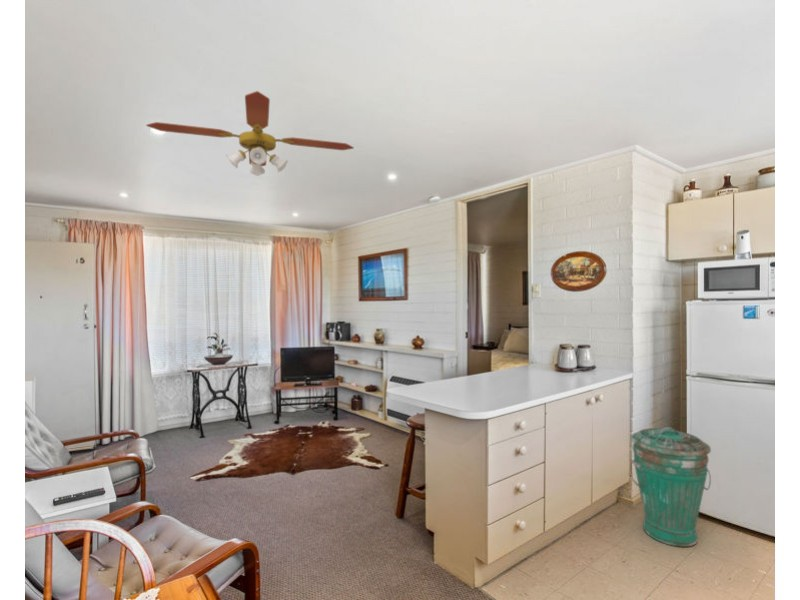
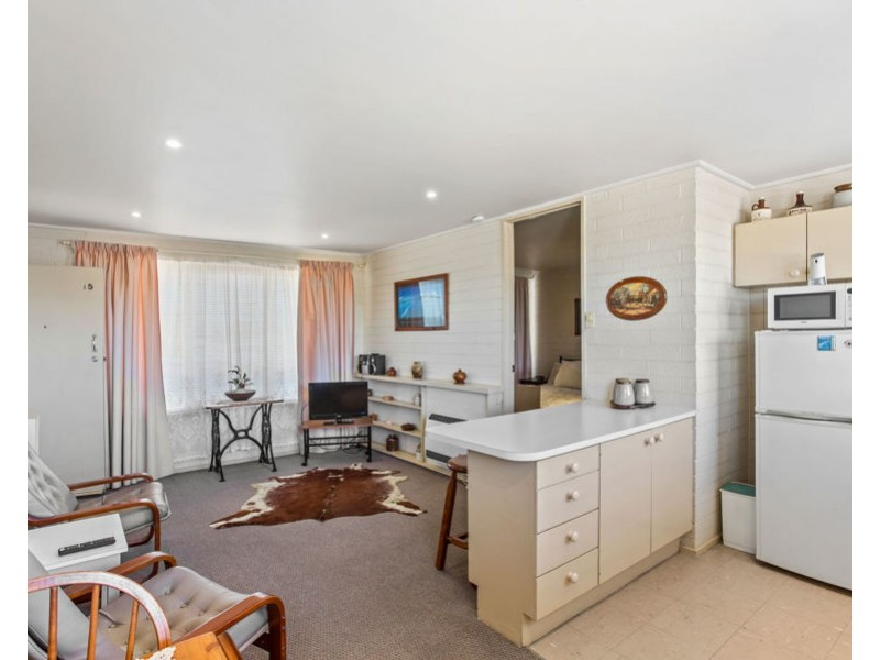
- trash can (669, 480)
- ceiling fan (257, 143)
